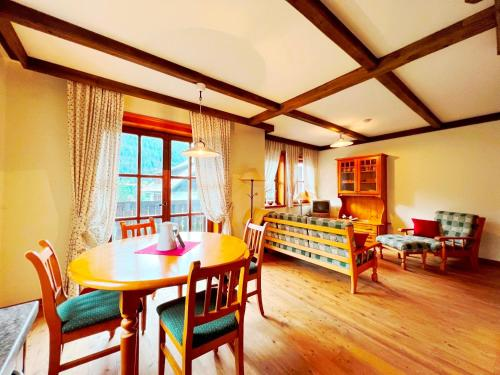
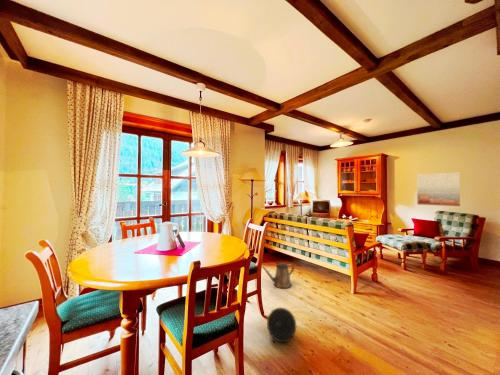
+ wall art (437, 189)
+ watering can (277, 274)
+ ball (281, 324)
